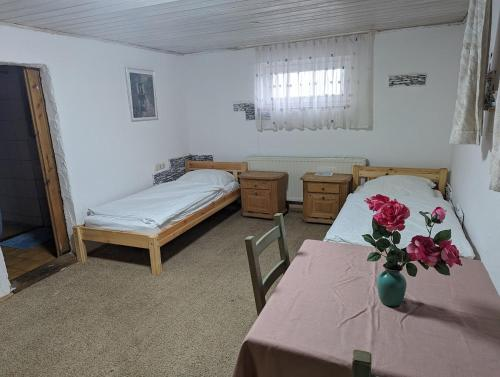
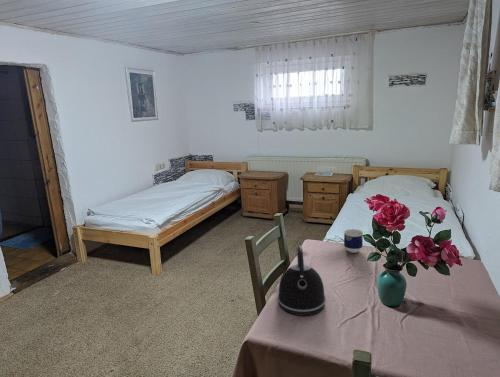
+ cup (354, 242)
+ kettle (300, 275)
